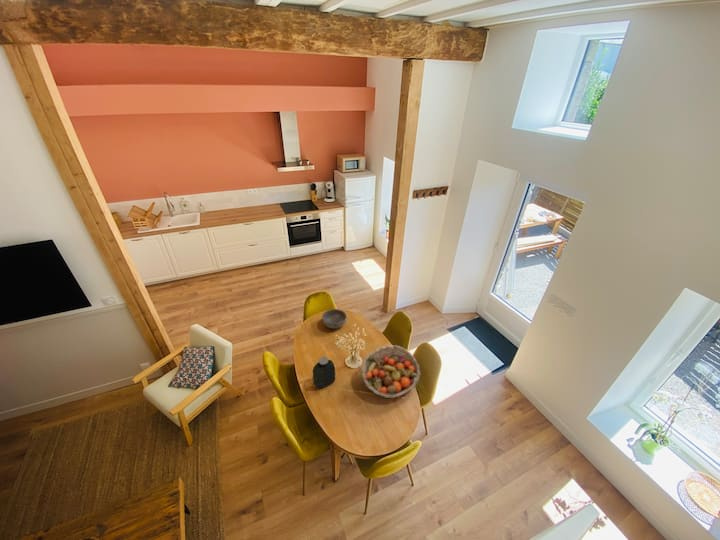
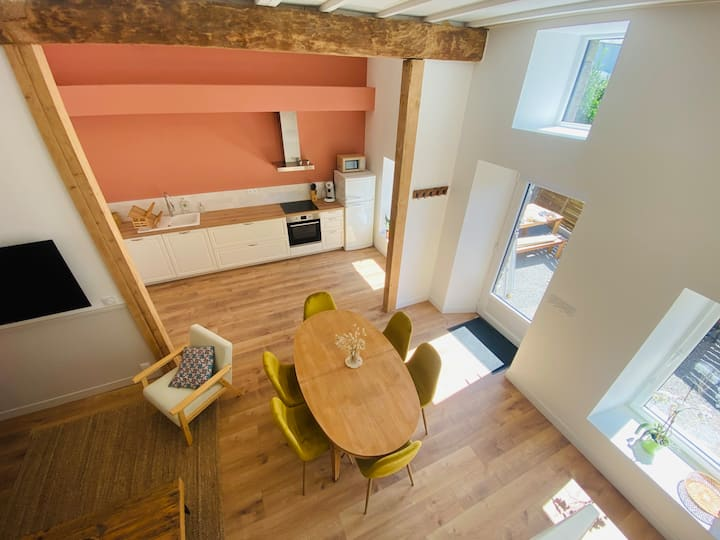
- fruit basket (390, 372)
- bowl (334, 319)
- water jug (324, 372)
